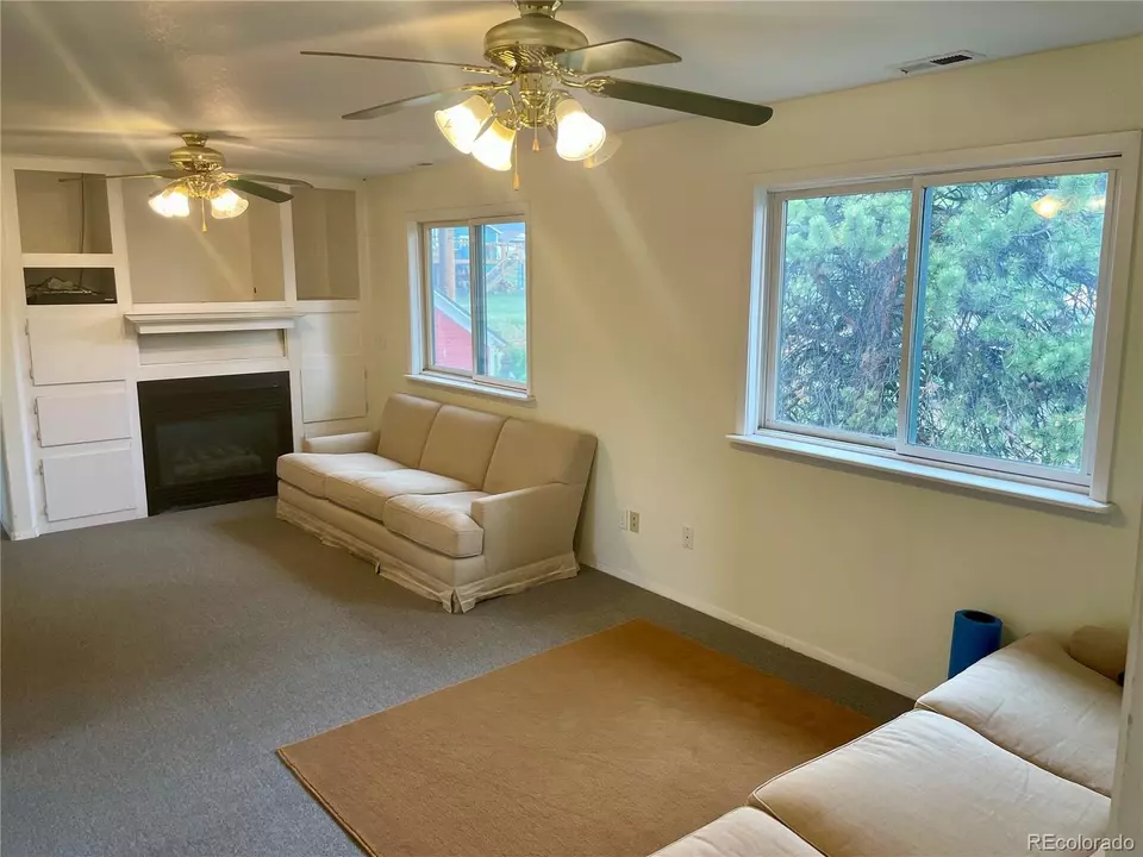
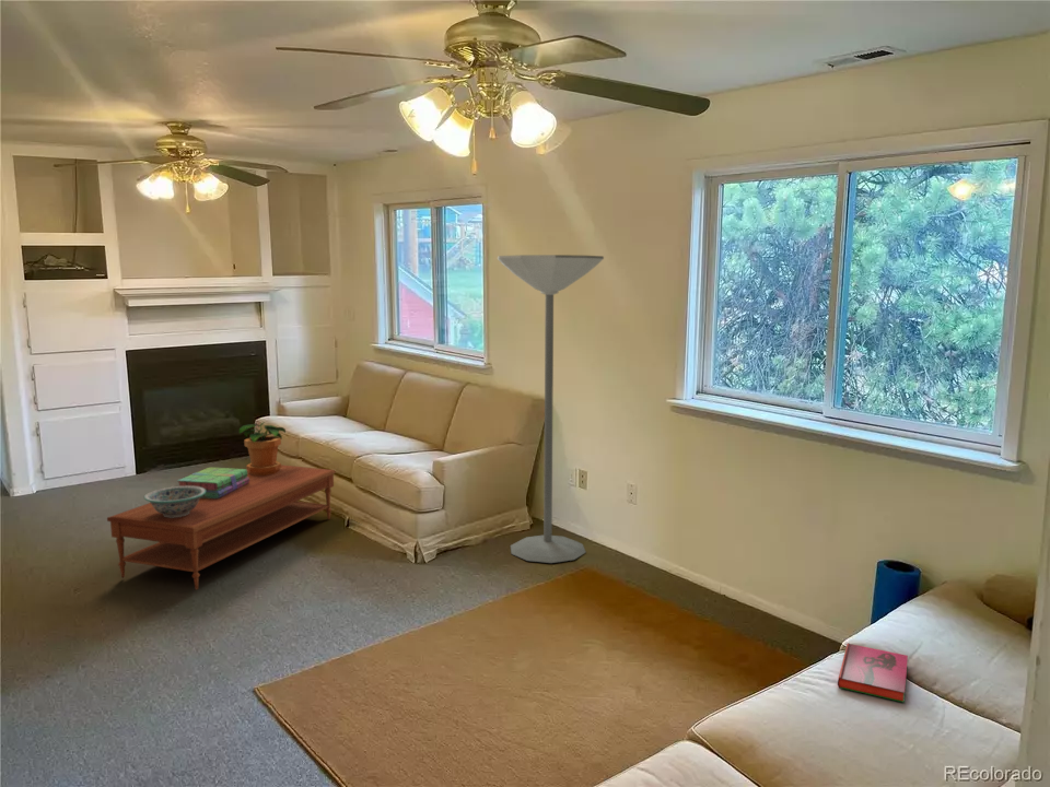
+ decorative bowl (175, 503)
+ floor lamp (548, 407)
+ potted plant (268, 447)
+ stack of books (213, 481)
+ coffee table (235, 518)
+ hardback book (873, 670)
